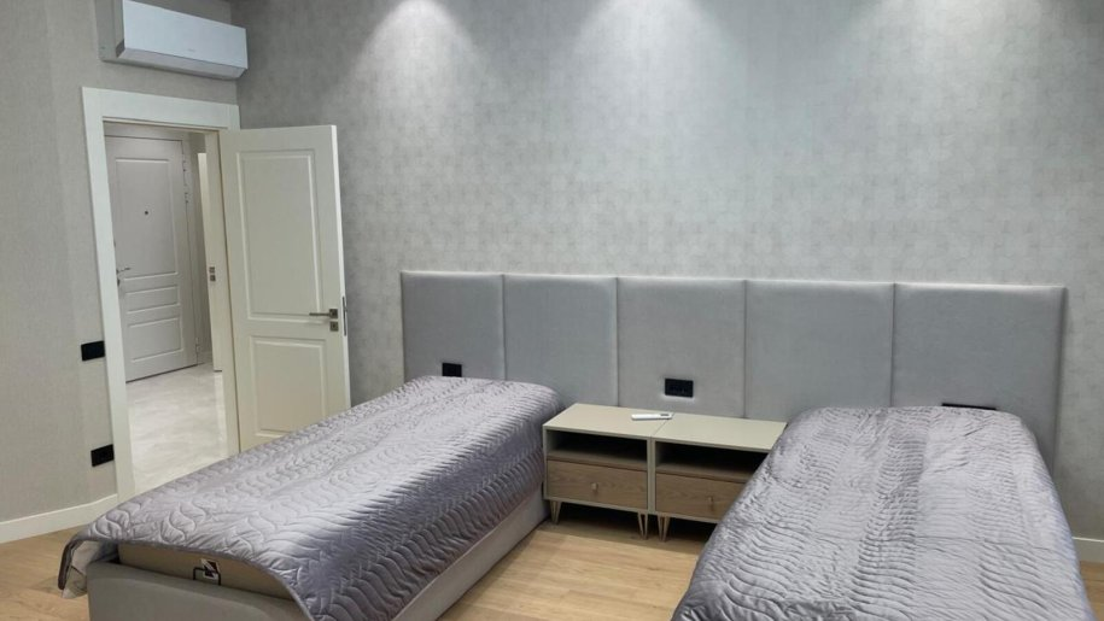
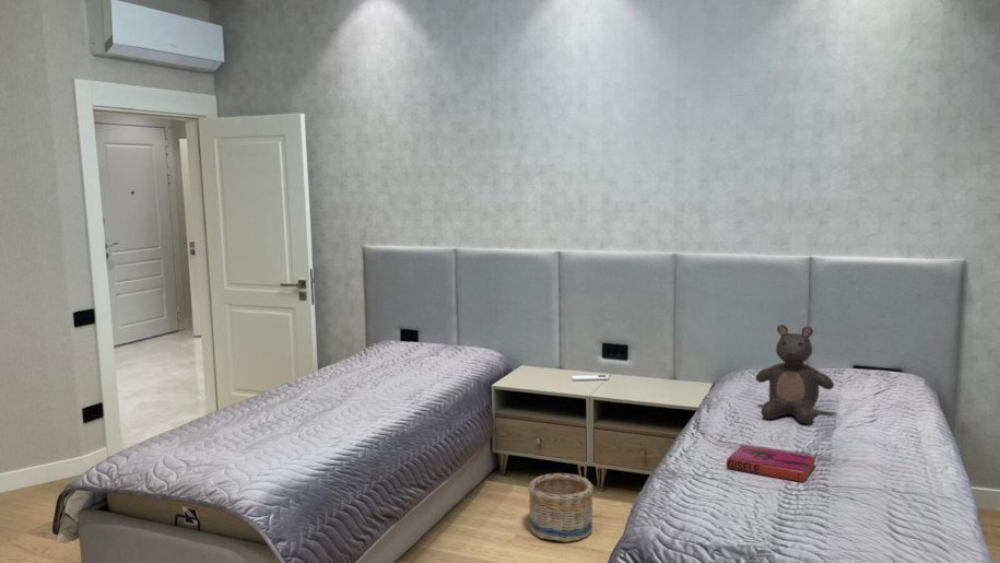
+ hardback book (770, 462)
+ basket (561, 506)
+ teddy bear (791, 372)
